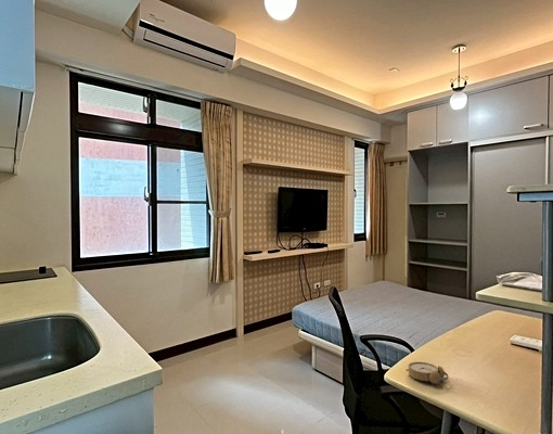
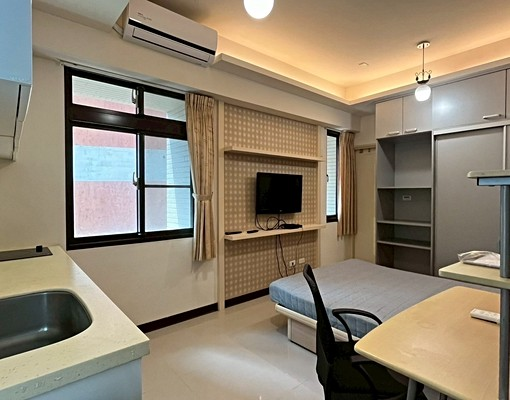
- alarm clock (427, 371)
